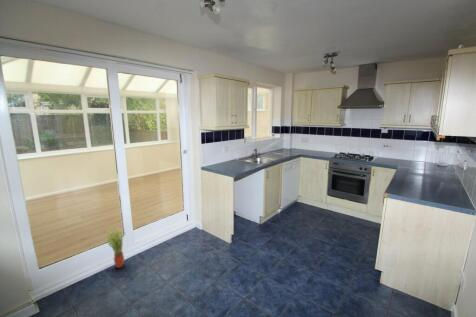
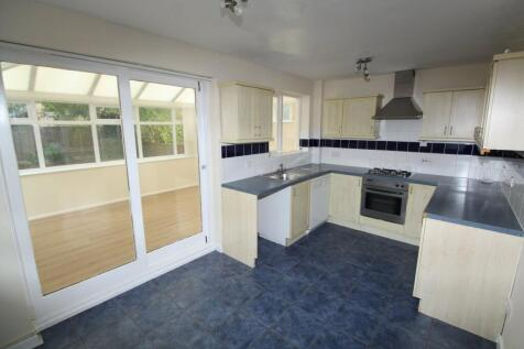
- potted plant (116, 249)
